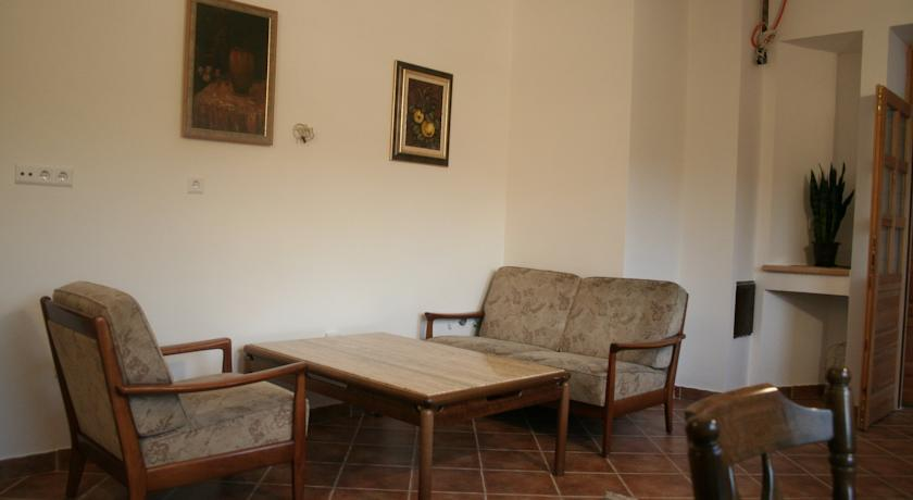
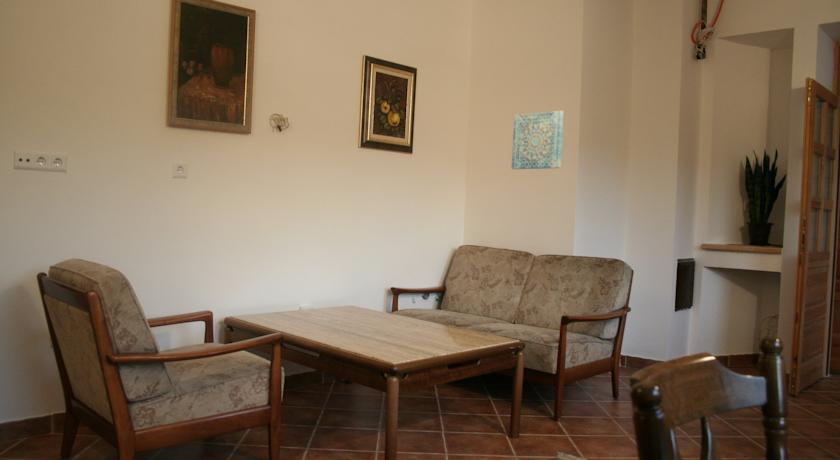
+ wall art (536, 140)
